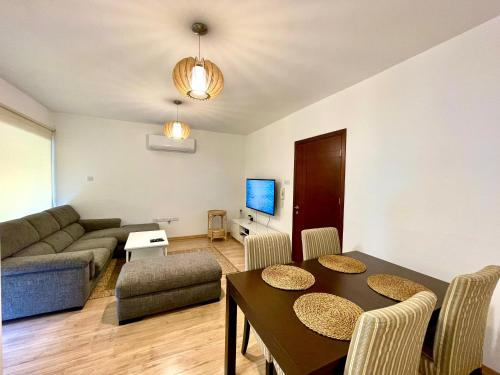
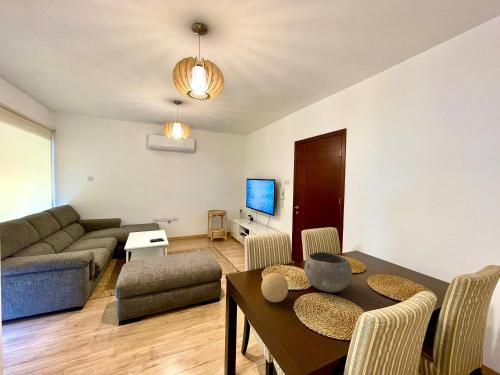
+ bowl (327, 272)
+ decorative ball (274, 286)
